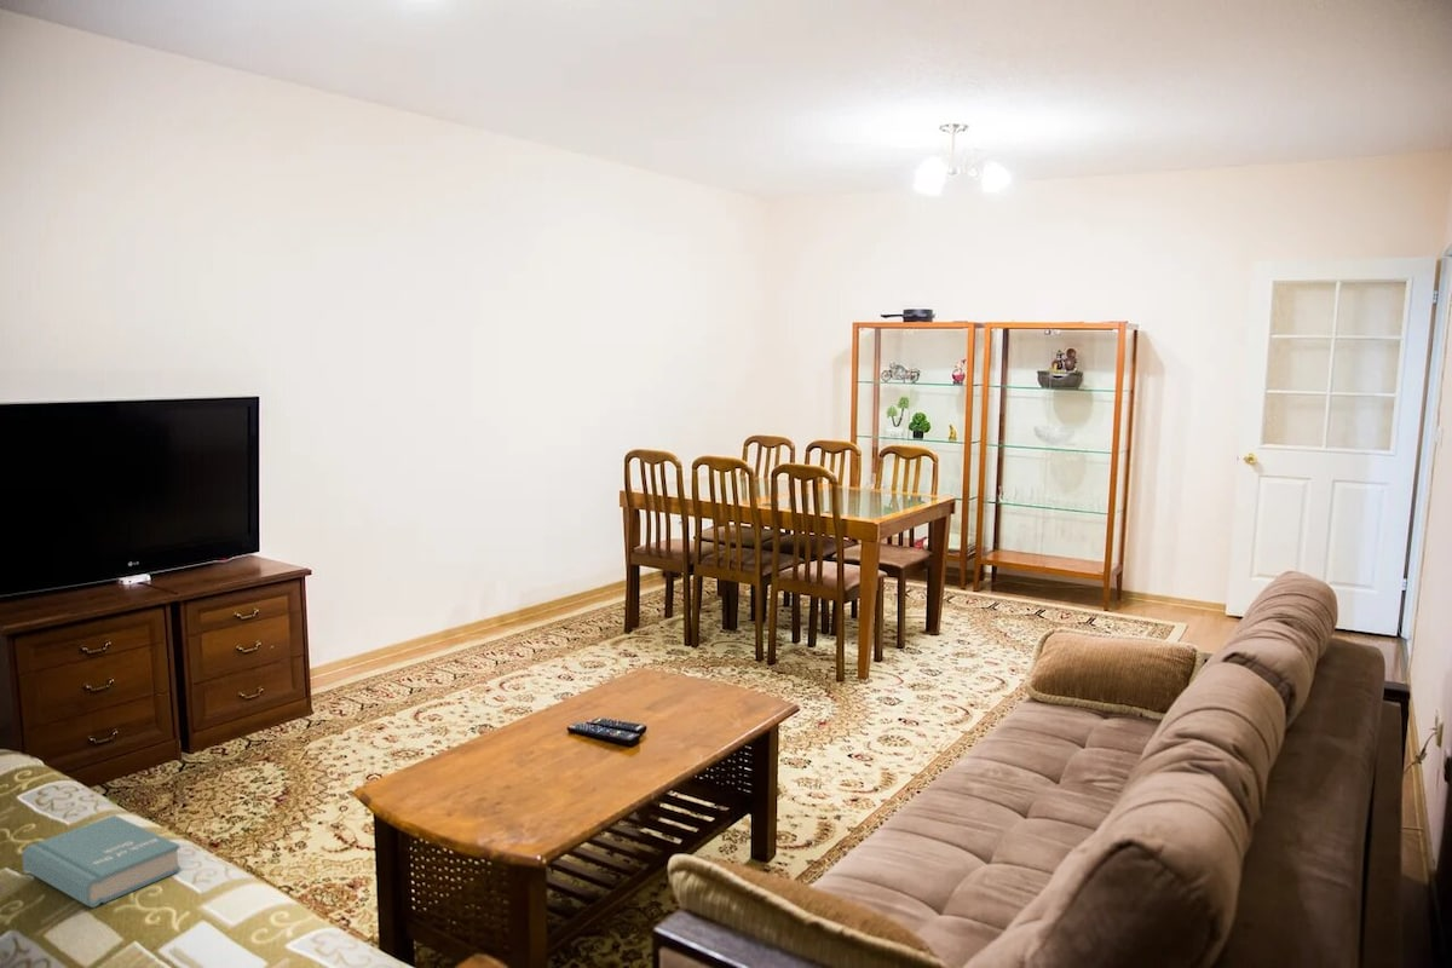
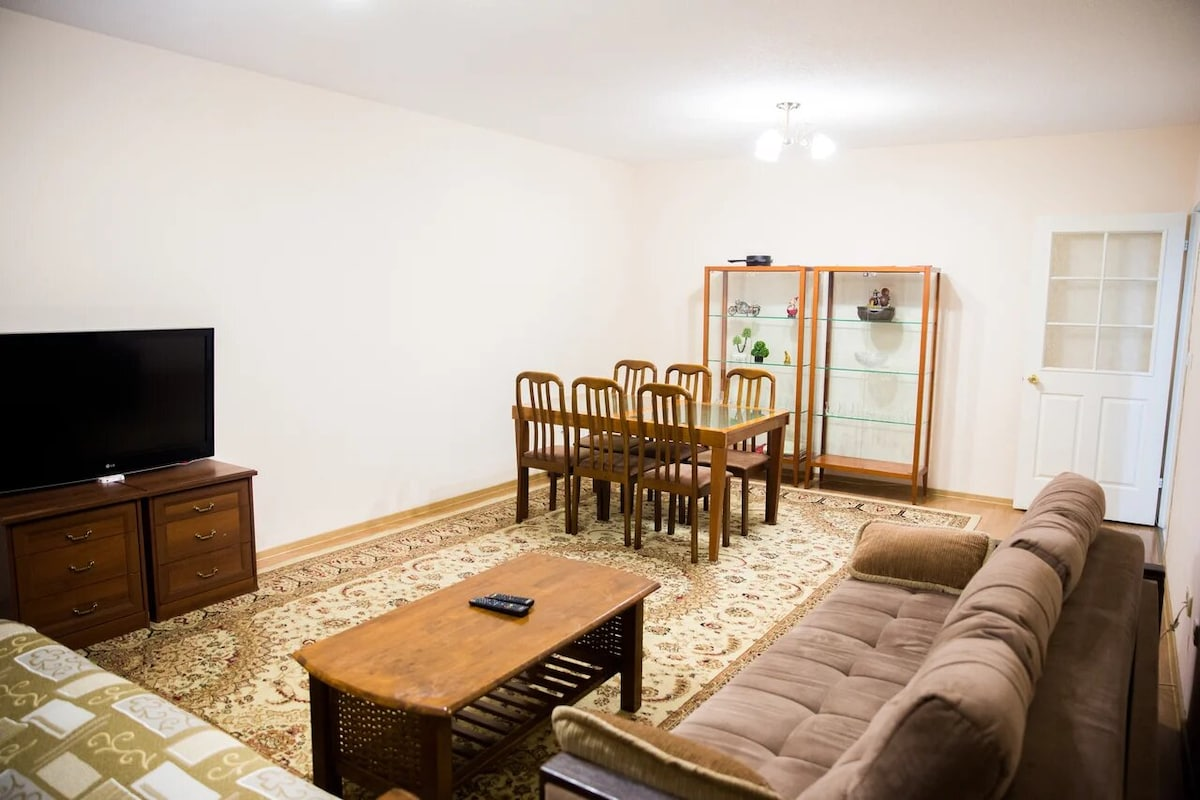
- book (102, 859)
